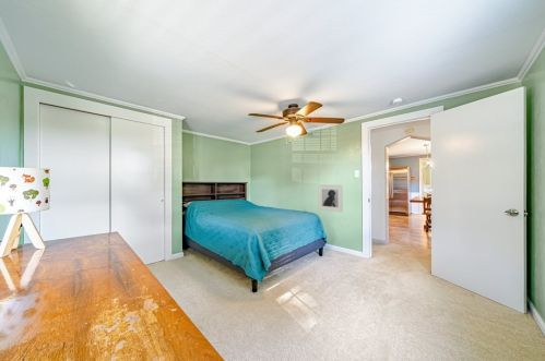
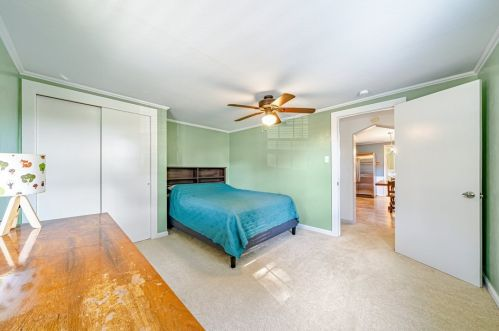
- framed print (330, 197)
